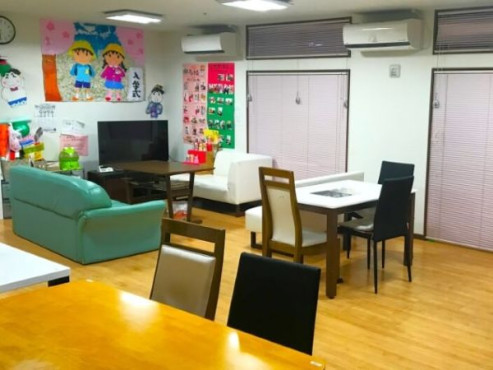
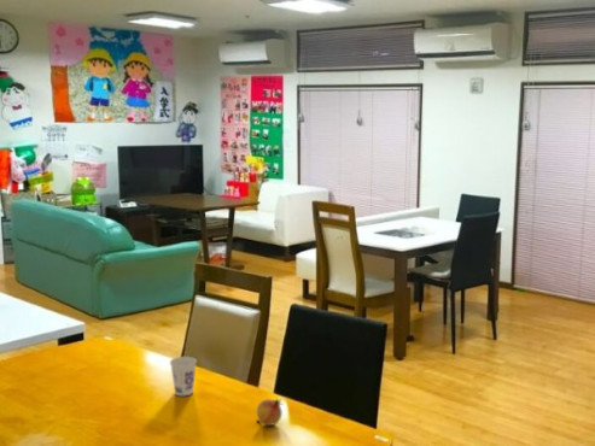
+ cup (183, 376)
+ fruit (269, 410)
